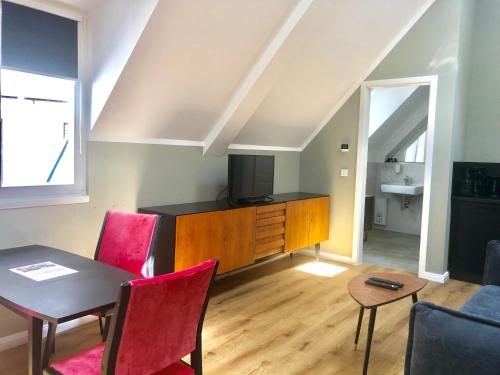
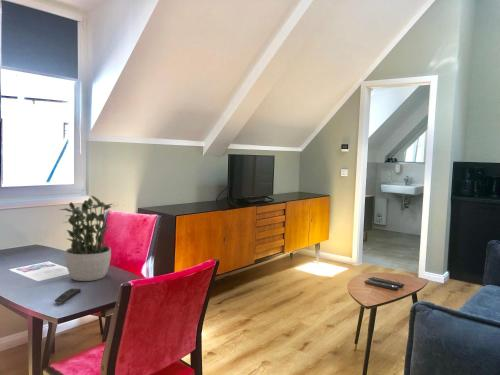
+ remote control (67, 295)
+ potted plant (85, 236)
